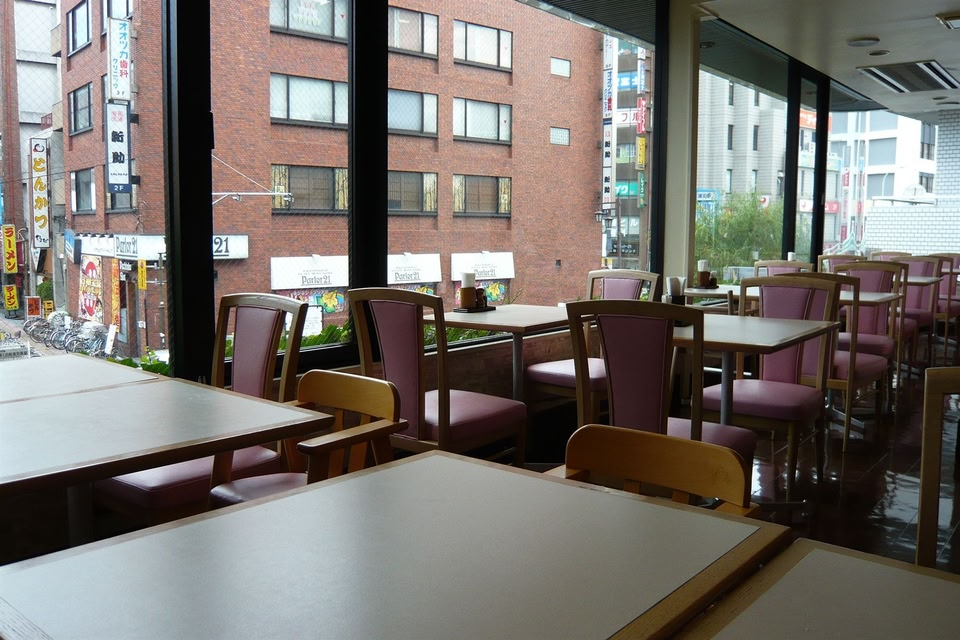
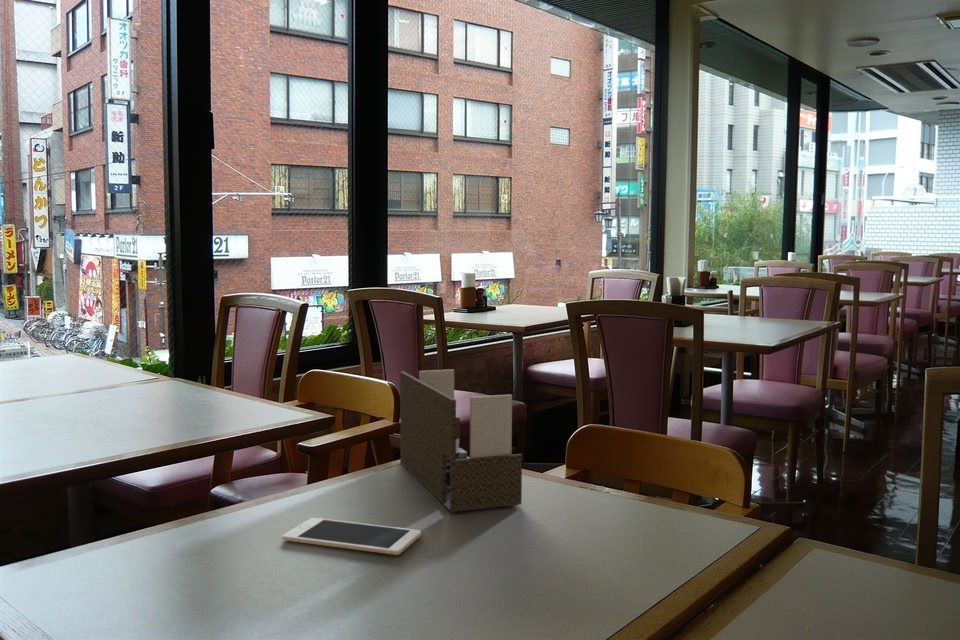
+ cell phone (352, 535)
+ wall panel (455, 432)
